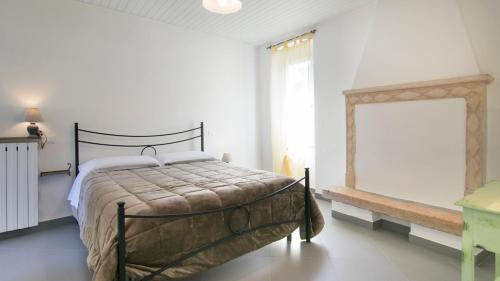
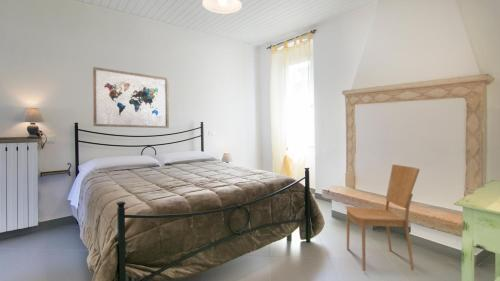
+ chair (380, 213)
+ wall art (134, 100)
